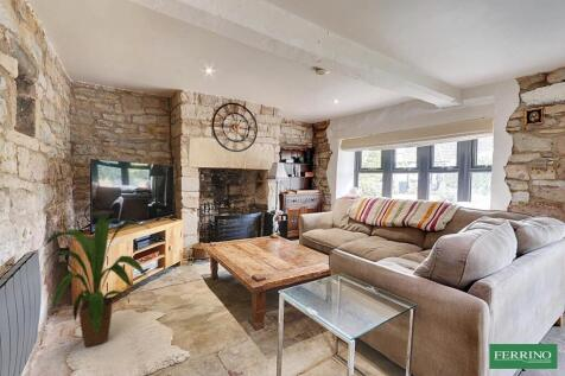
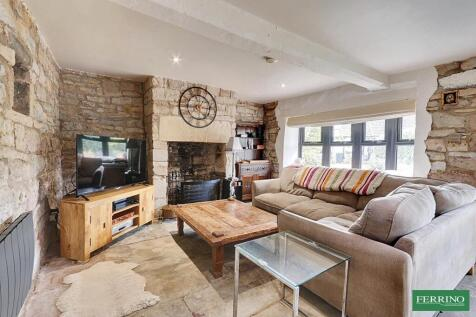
- house plant (99, 270)
